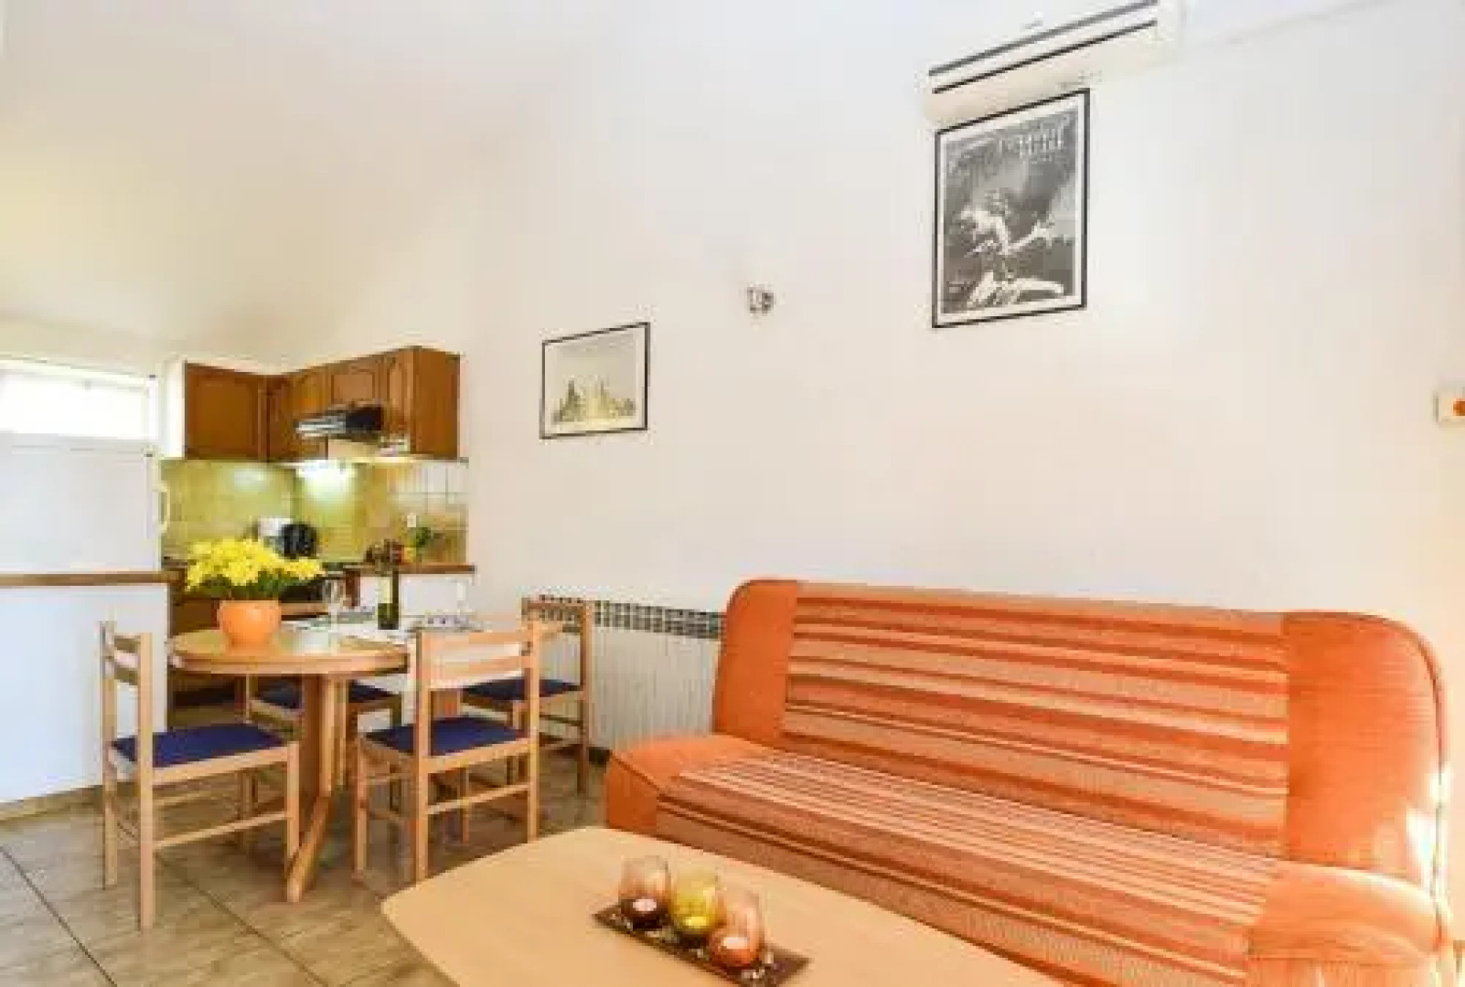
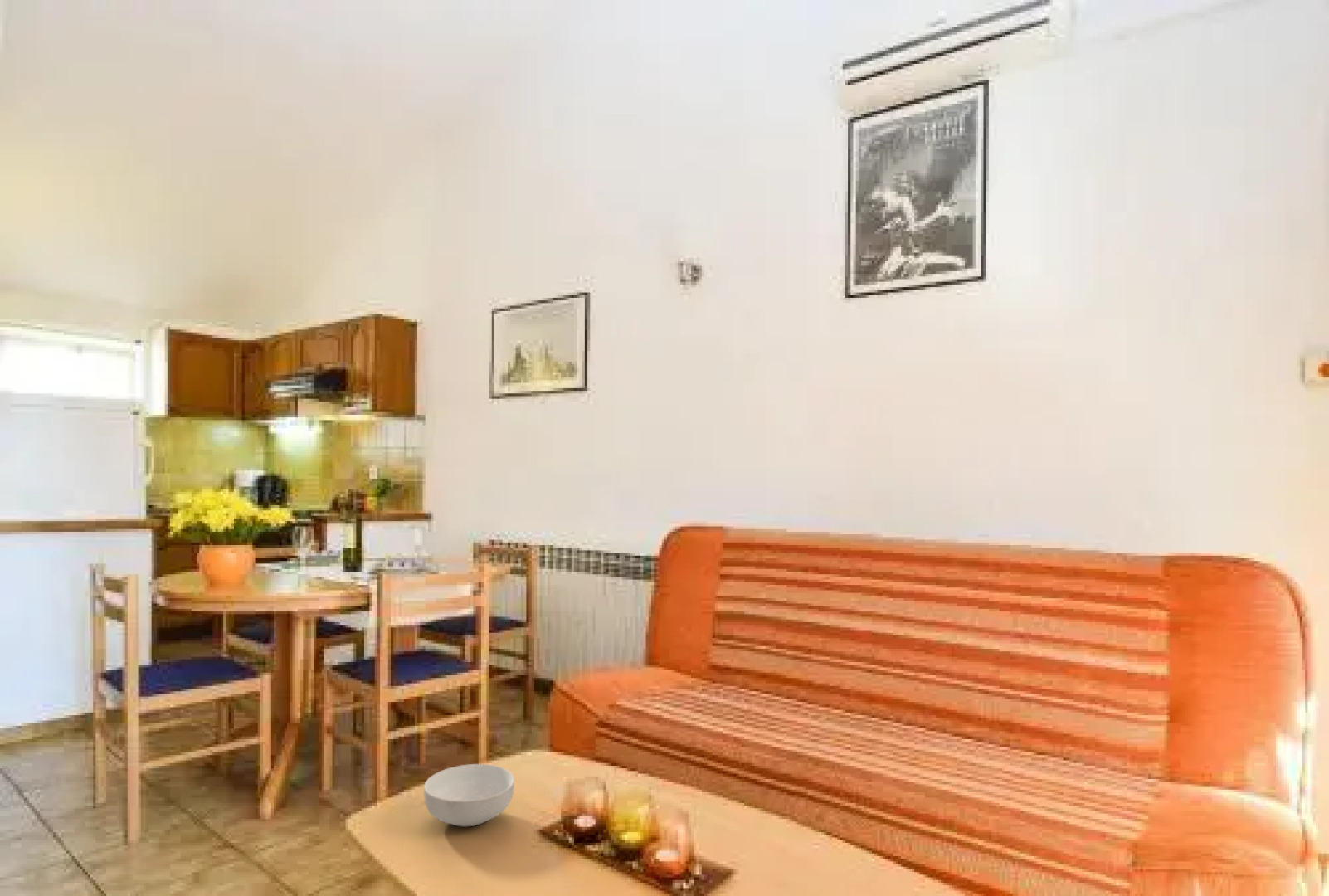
+ cereal bowl (469, 799)
